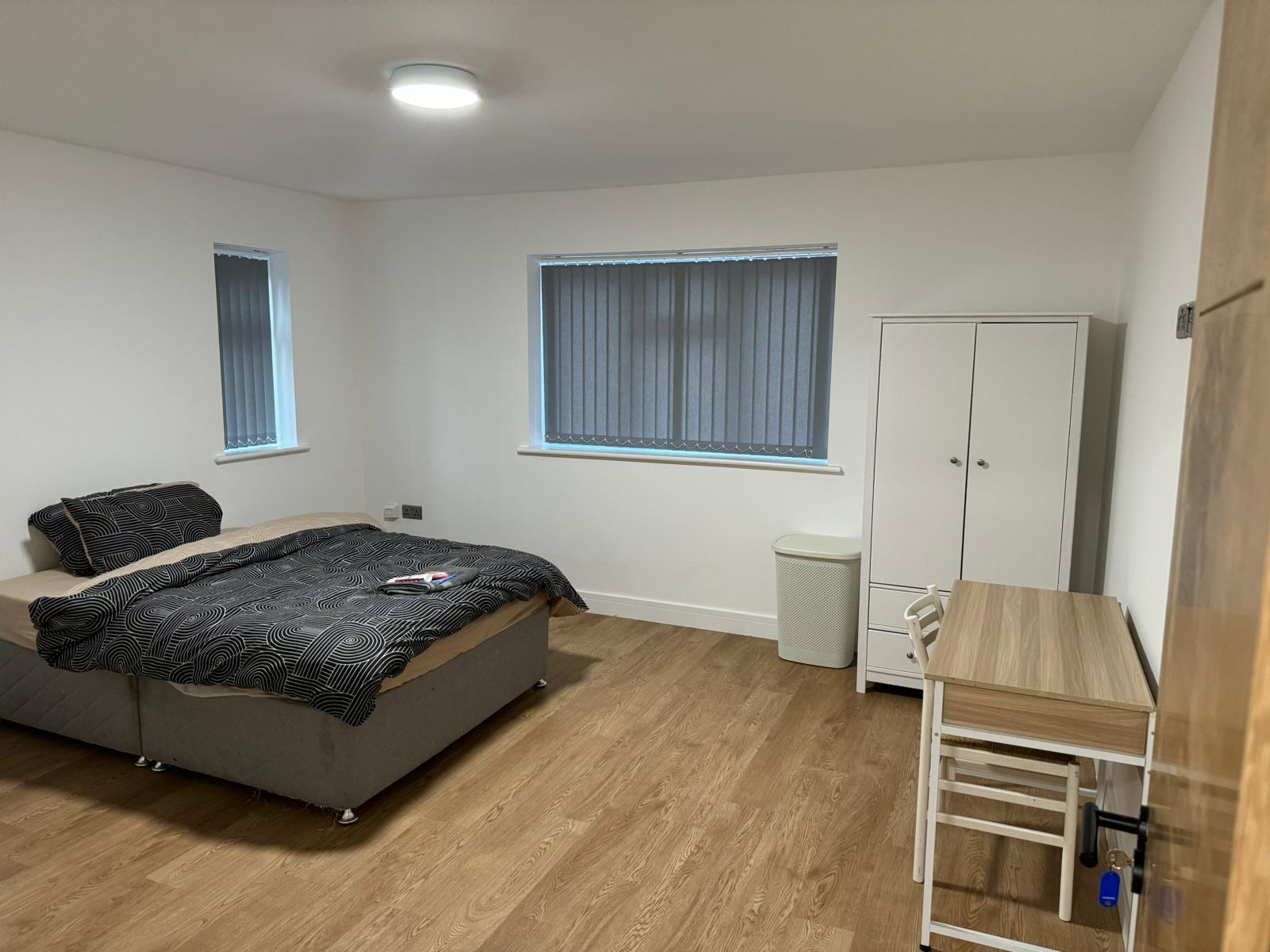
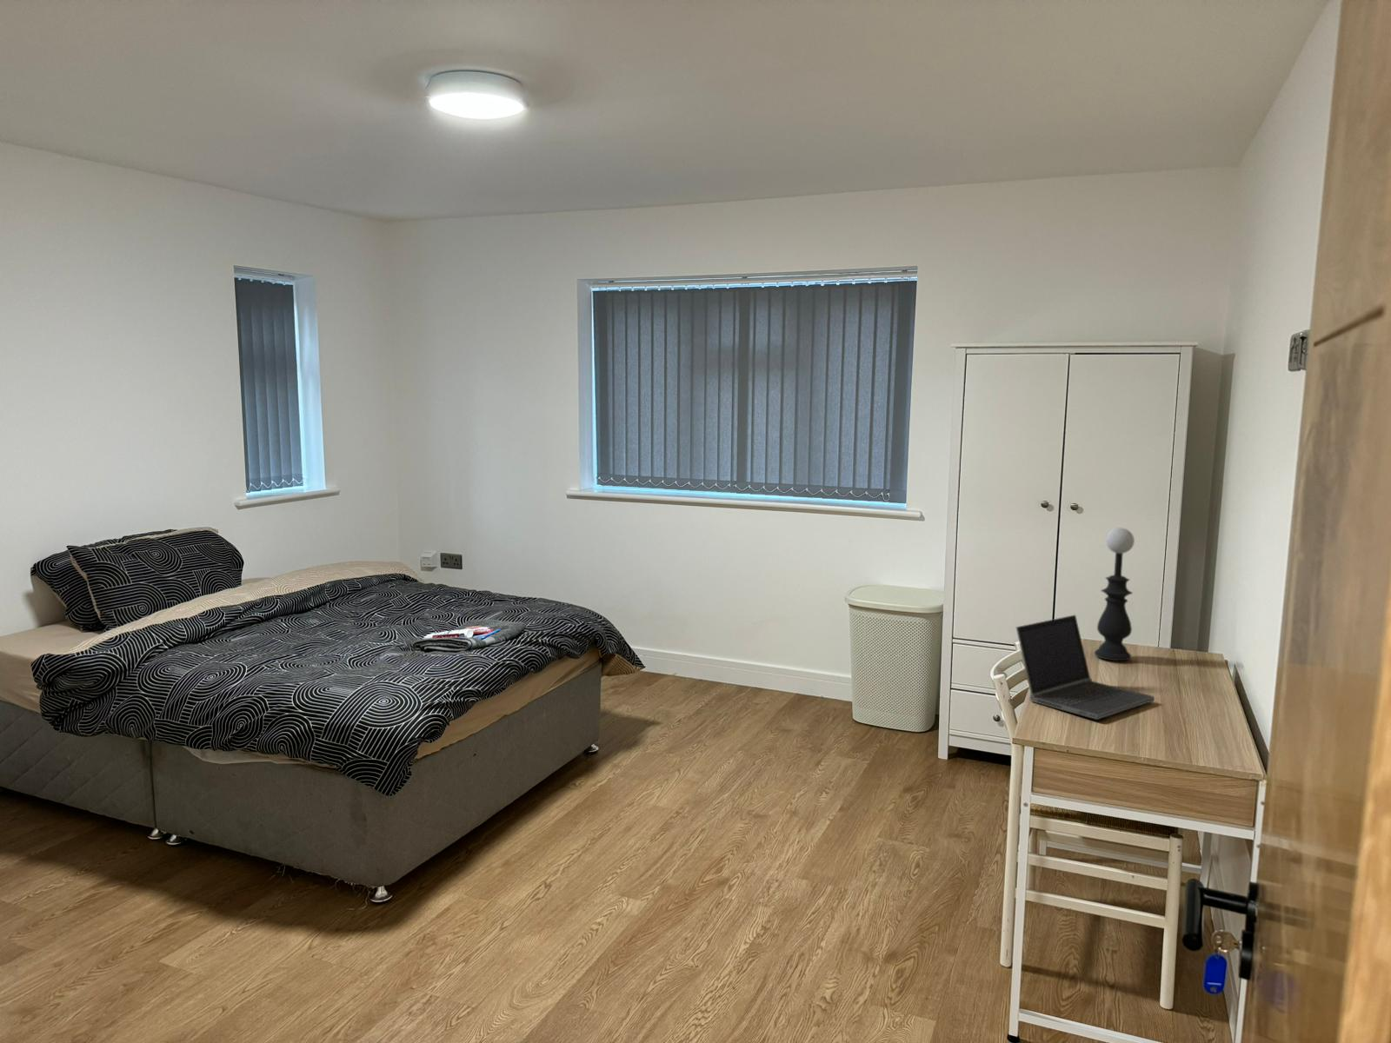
+ laptop computer (1084, 663)
+ table lamp (1116, 593)
